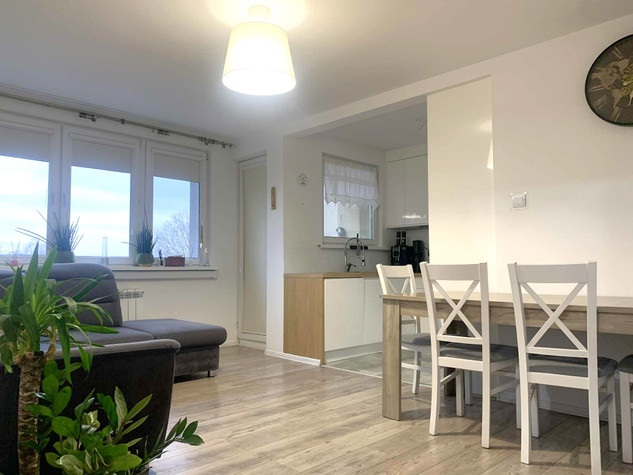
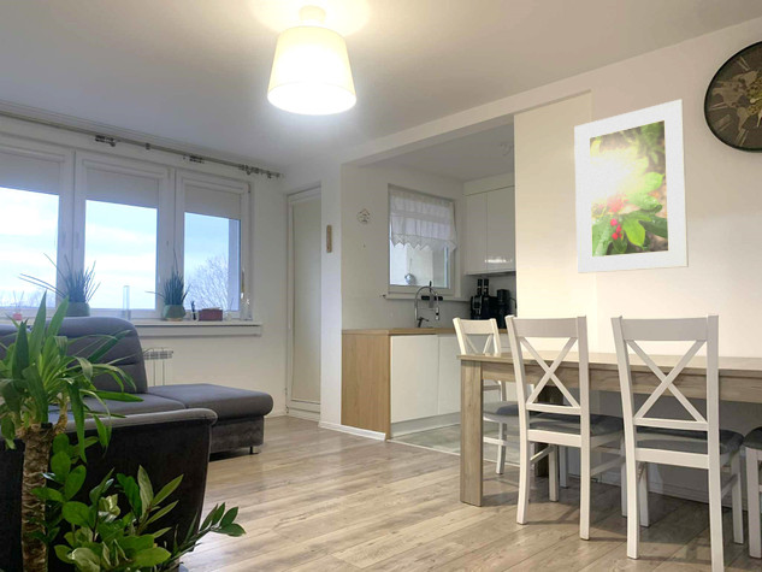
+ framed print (627, 191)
